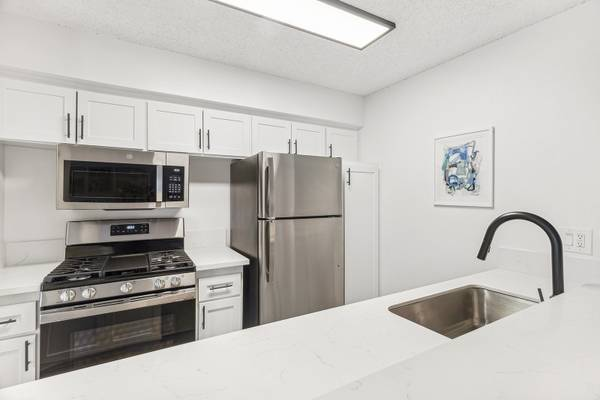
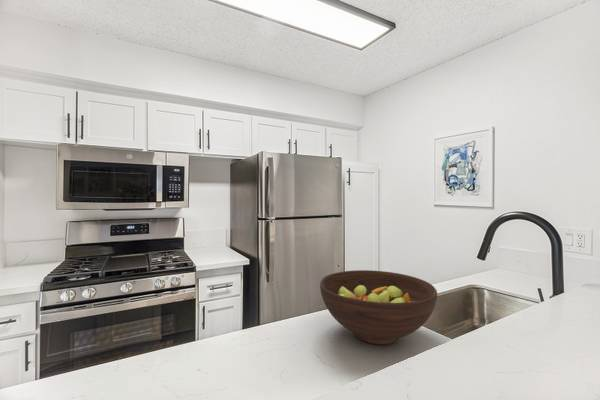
+ fruit bowl (375, 309)
